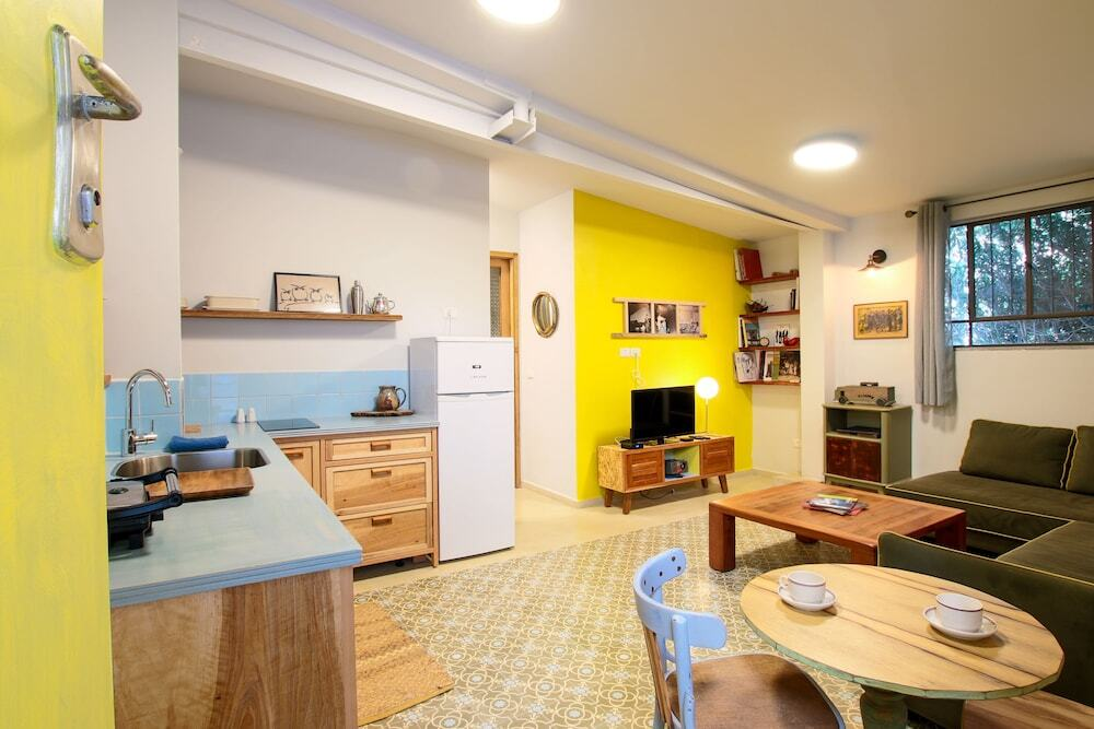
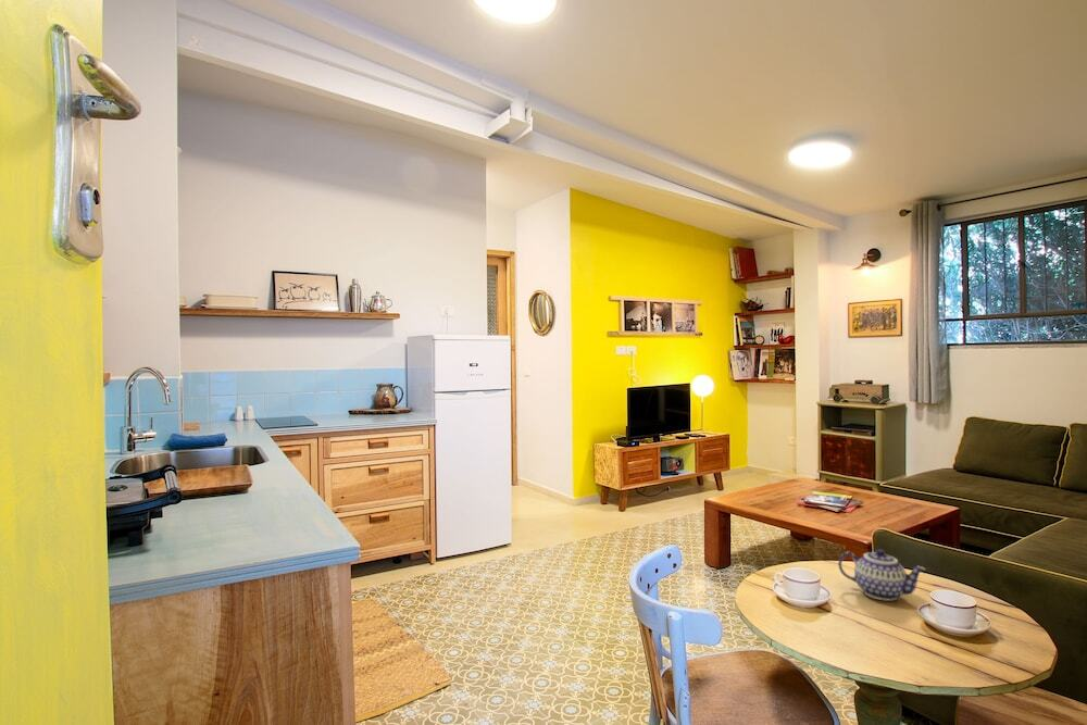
+ teapot (880, 572)
